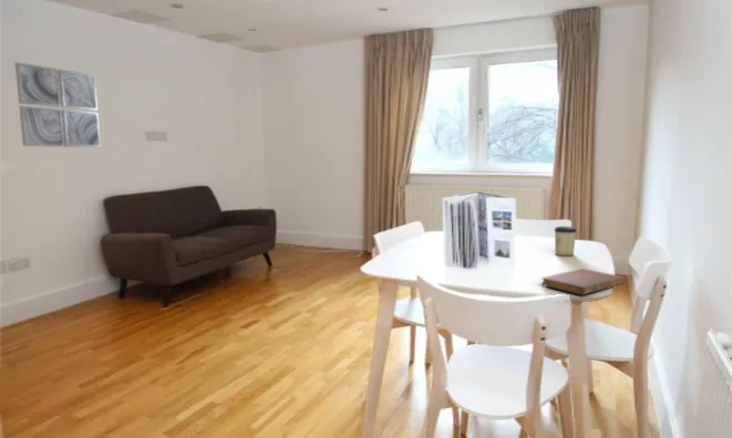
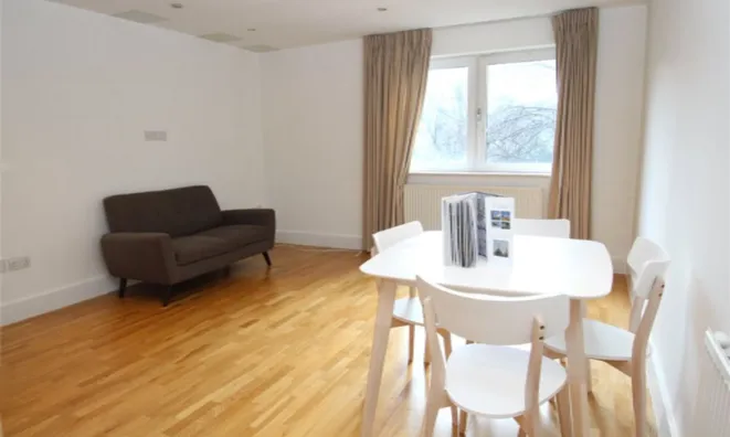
- wall art (61, 109)
- notebook (582, 280)
- cup (565, 240)
